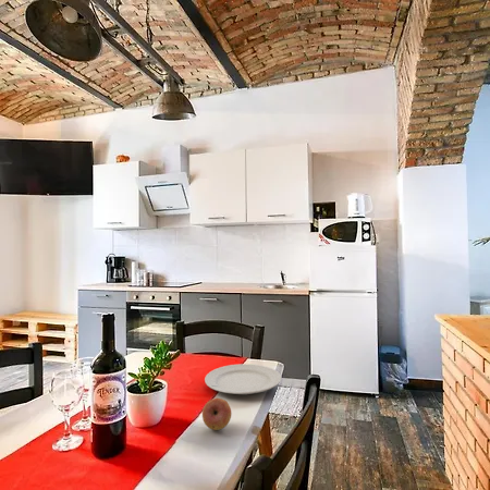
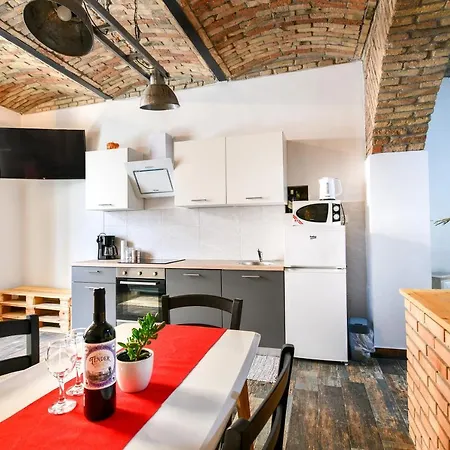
- fruit (217, 413)
- chinaware (243, 380)
